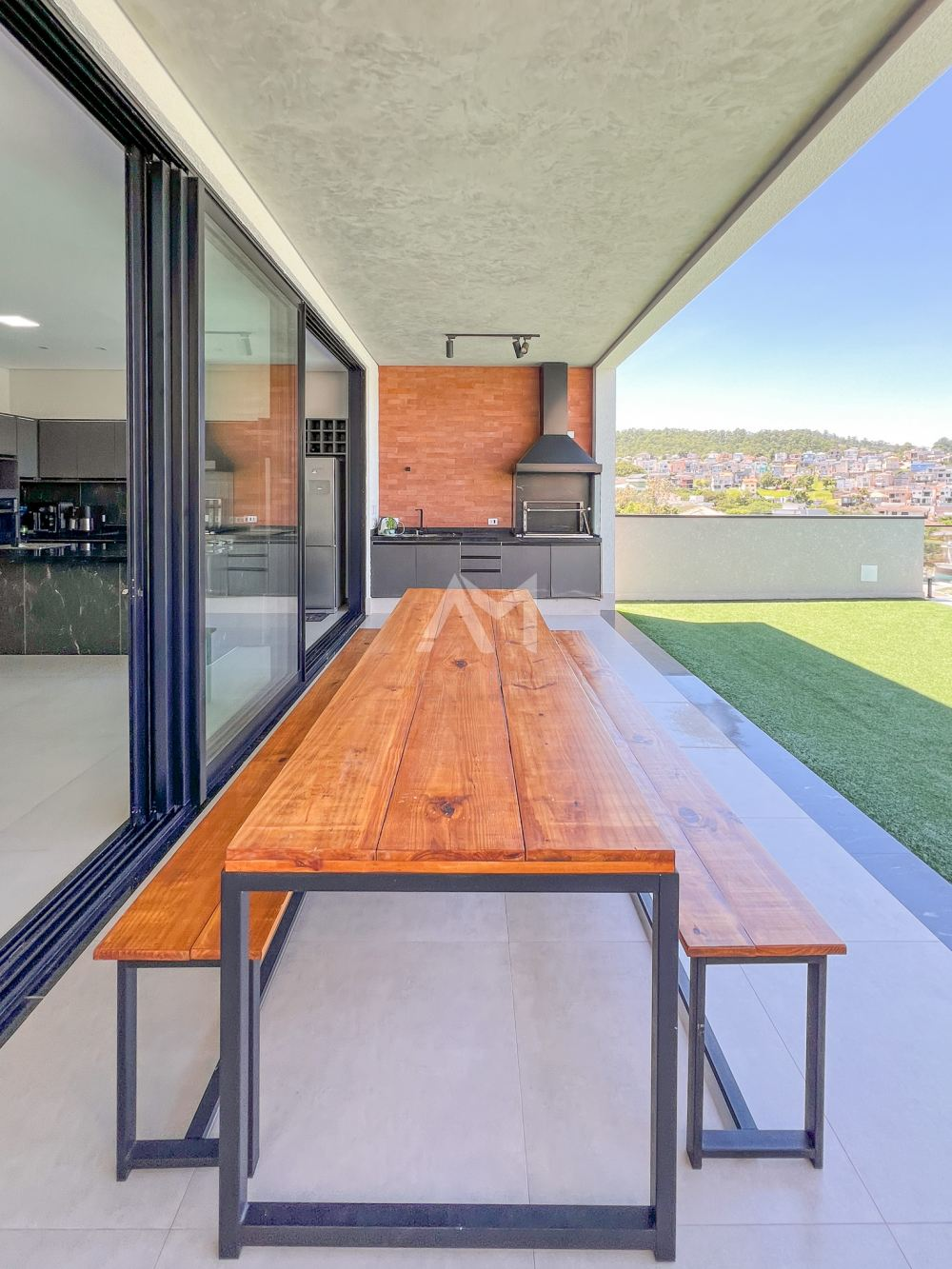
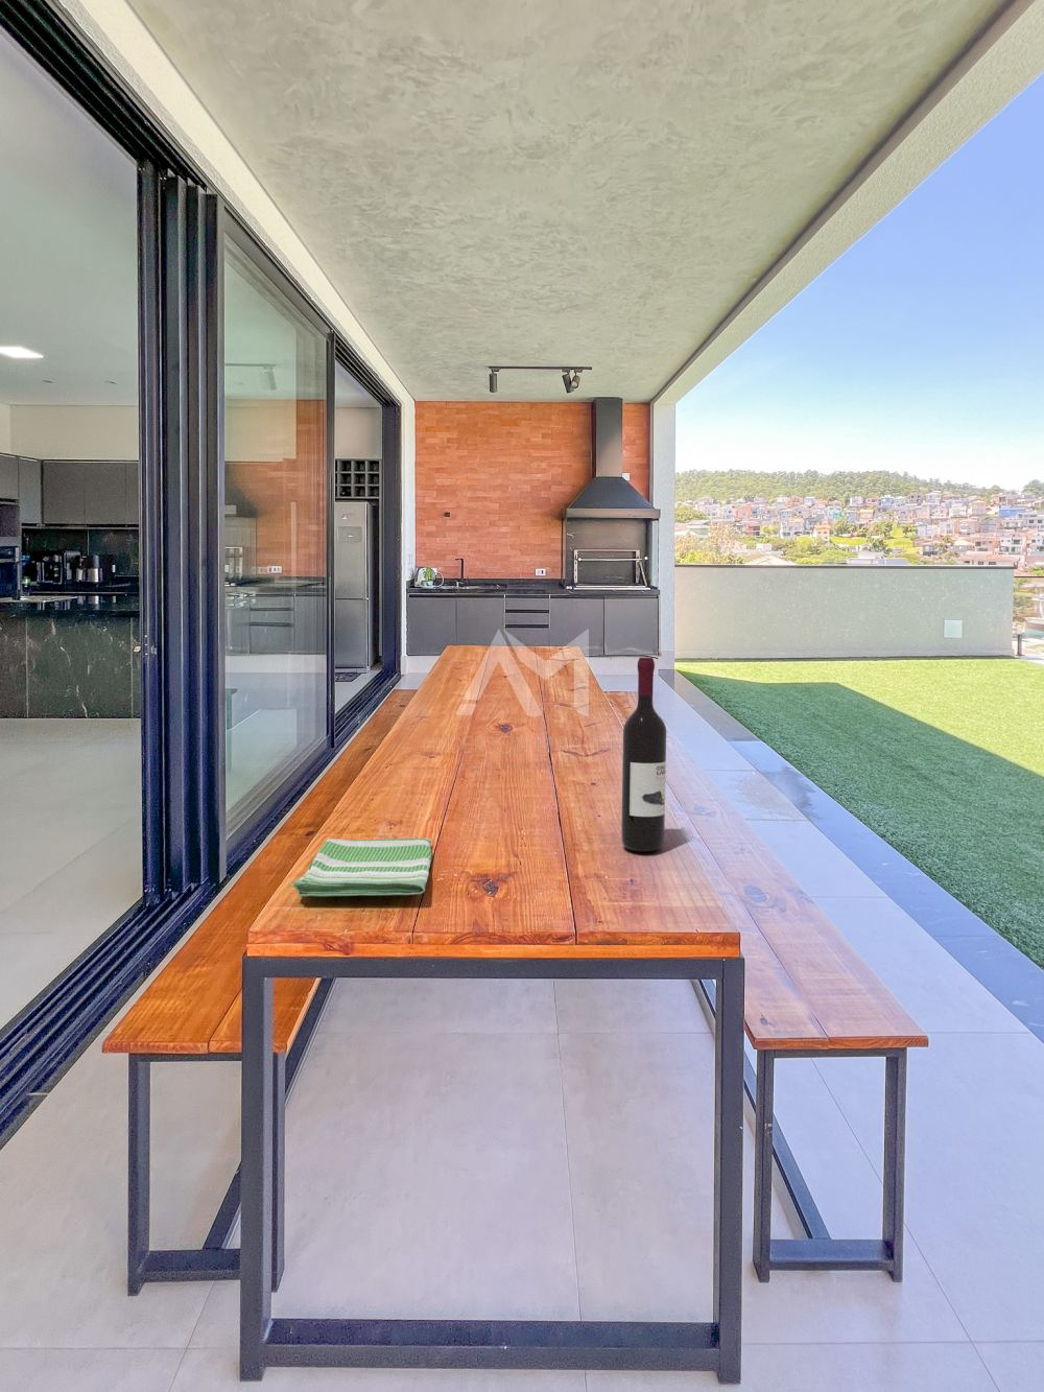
+ dish towel (368, 863)
+ wine bottle (644, 752)
